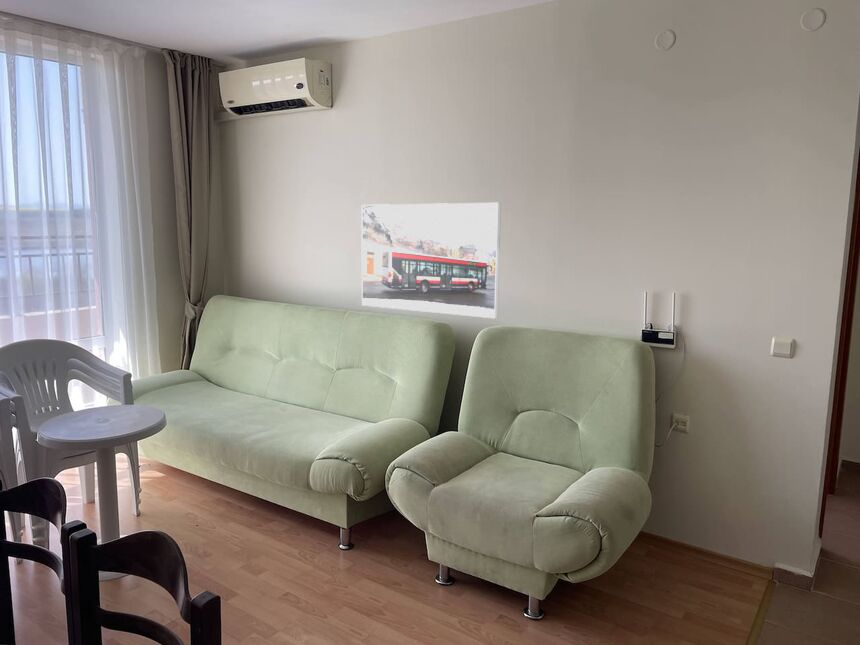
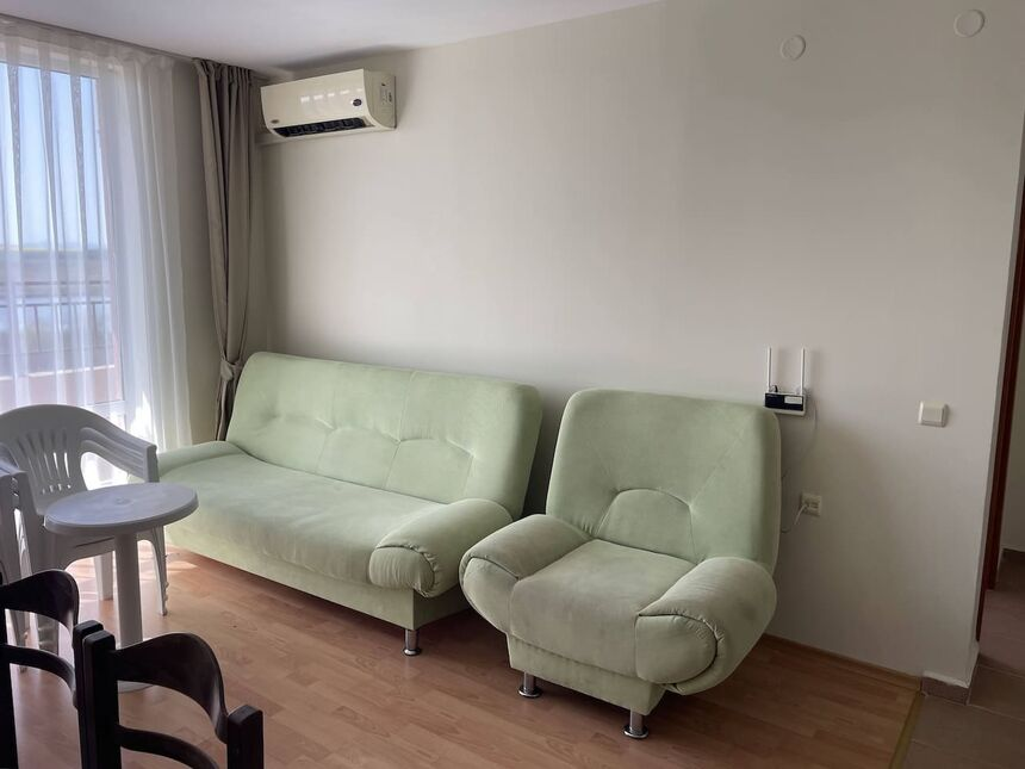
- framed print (425, 258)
